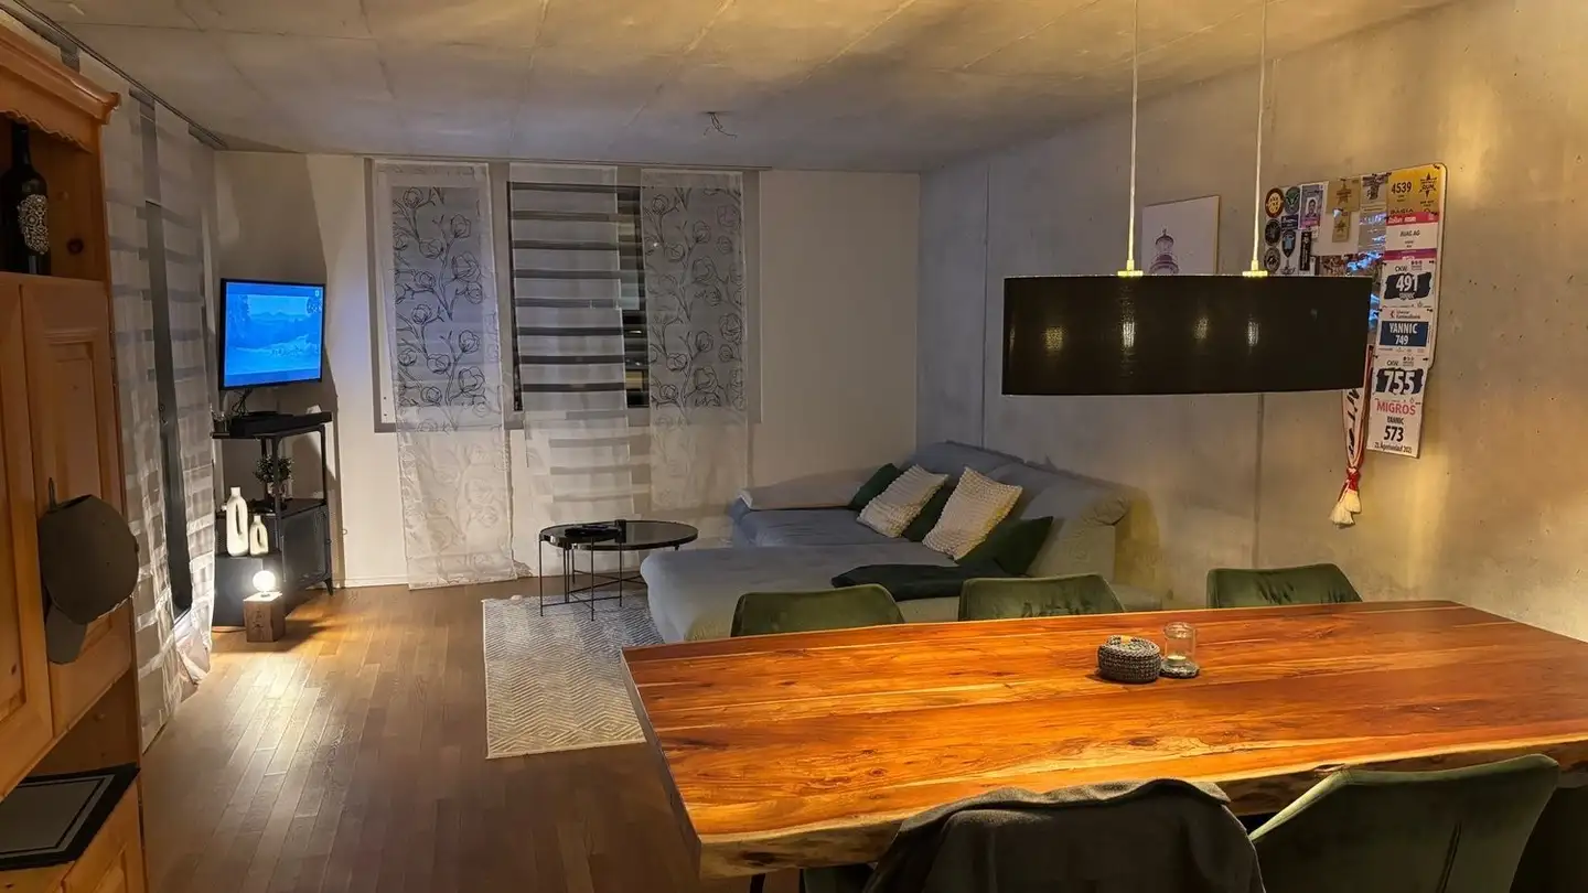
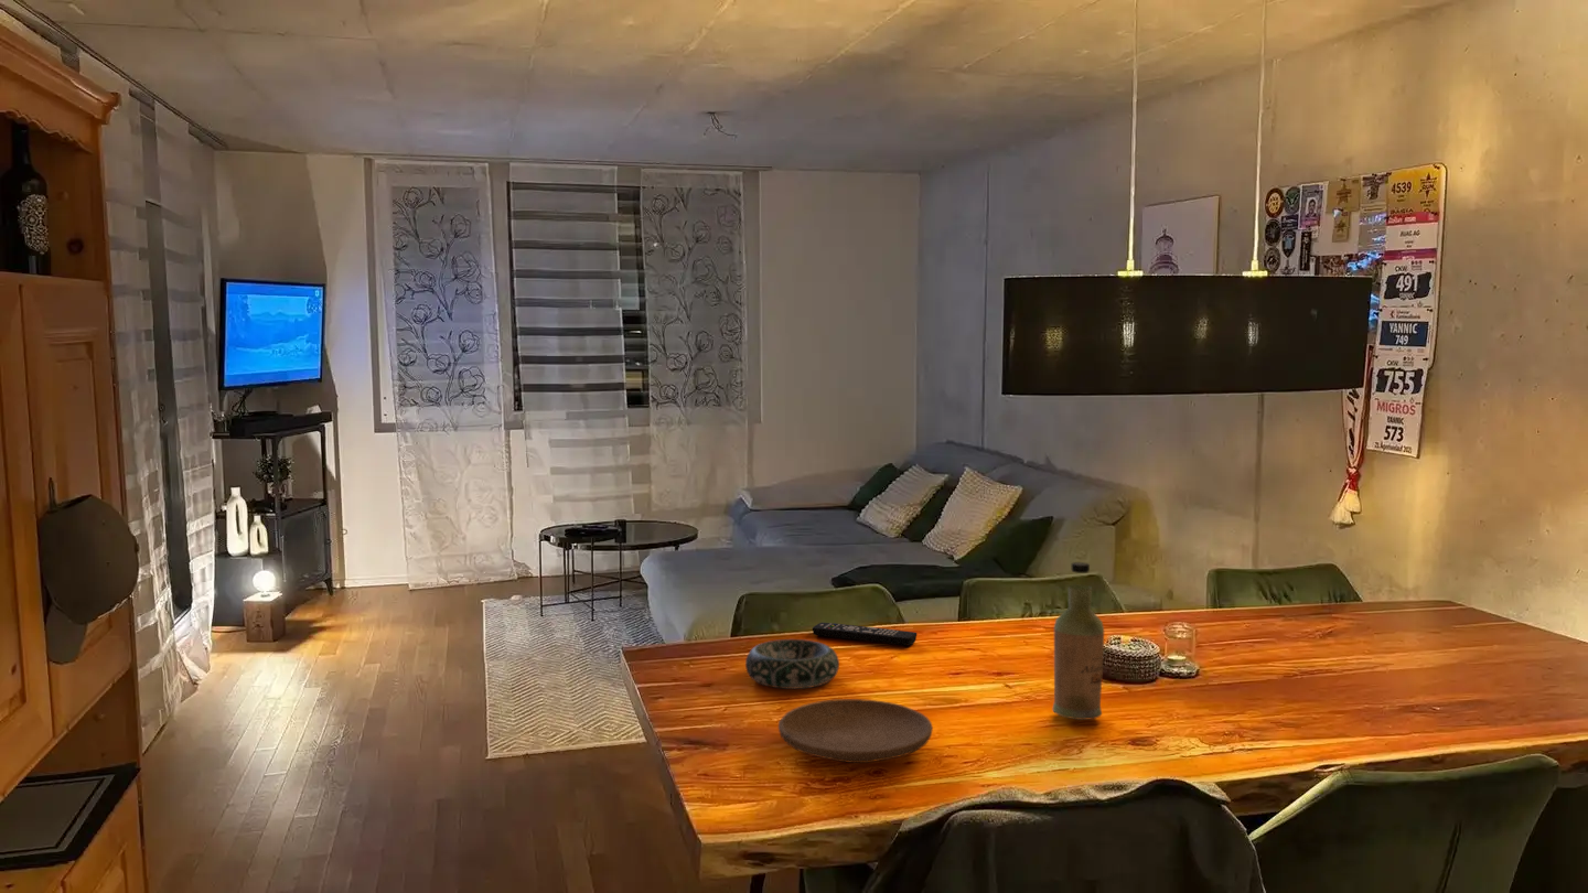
+ remote control (863, 634)
+ plate (855, 735)
+ bottle (1079, 642)
+ decorative bowl (792, 664)
